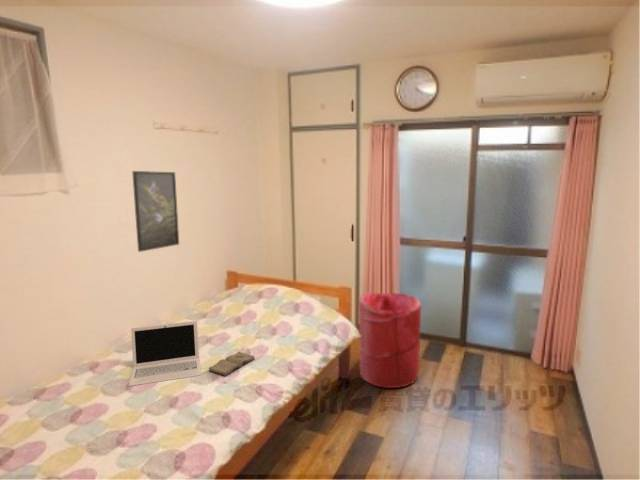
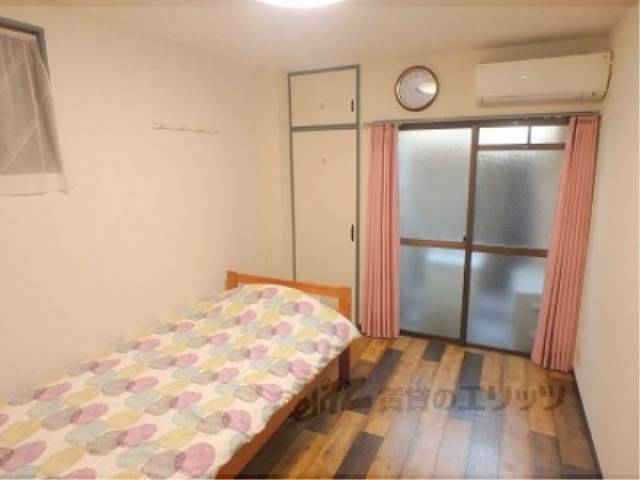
- laundry hamper (389, 337)
- laptop (165, 351)
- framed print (157, 210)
- diary (232, 362)
